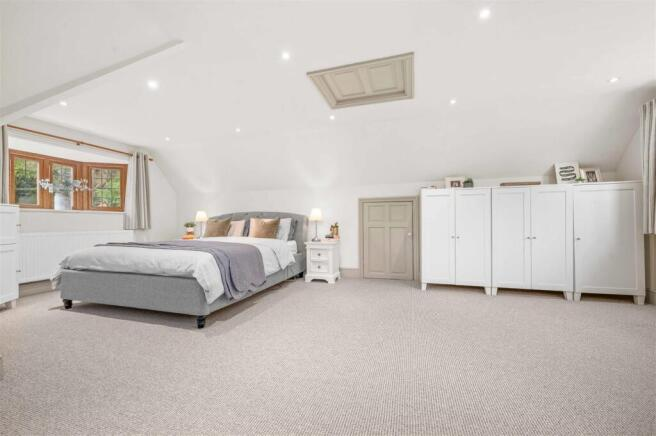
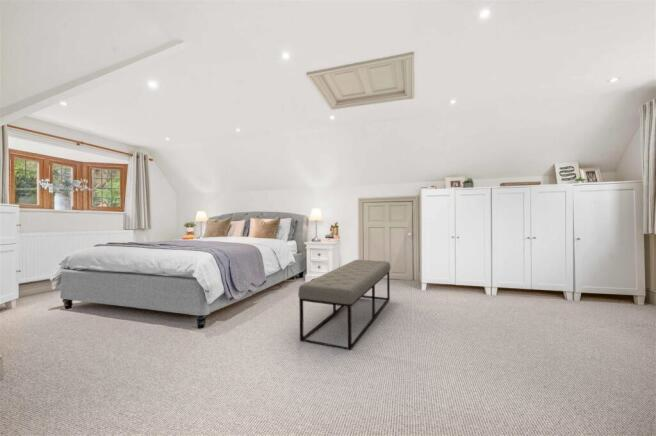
+ bench (353, 293)
